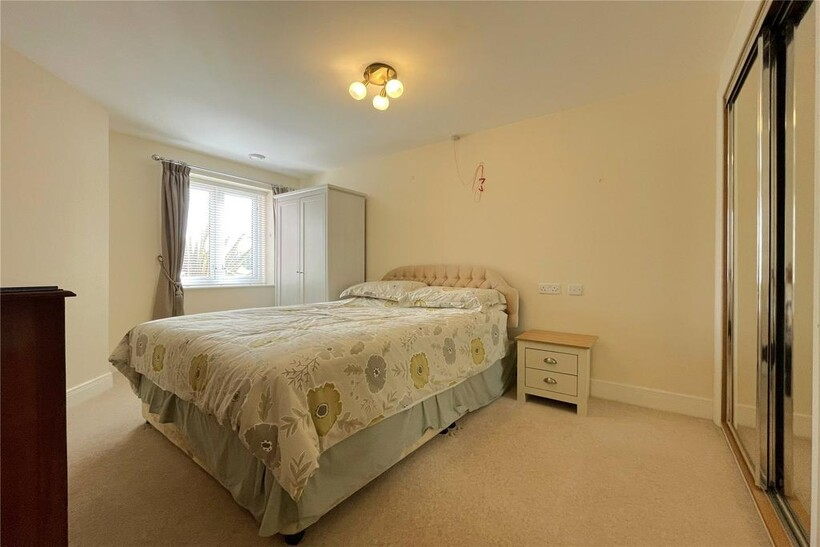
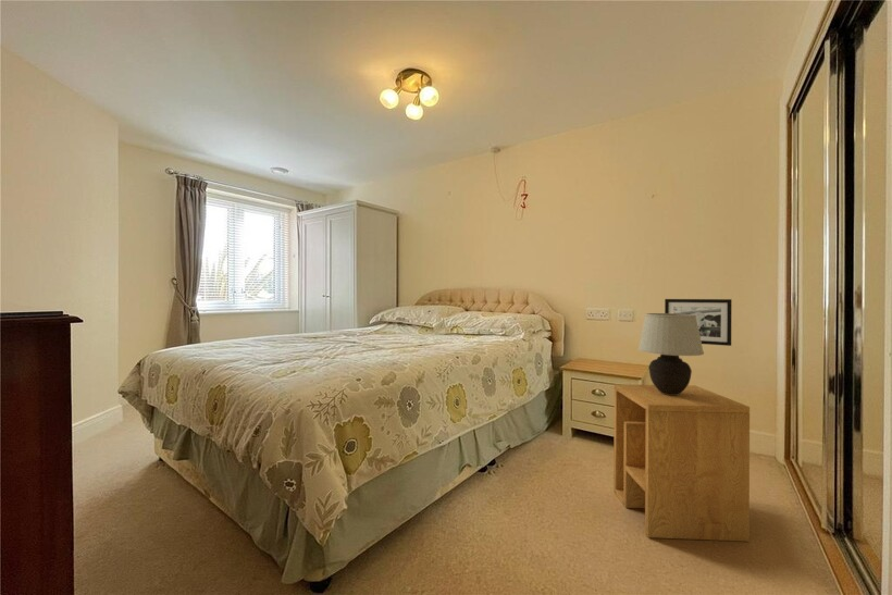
+ side table (673, 454)
+ picture frame (696, 320)
+ table lamp (669, 354)
